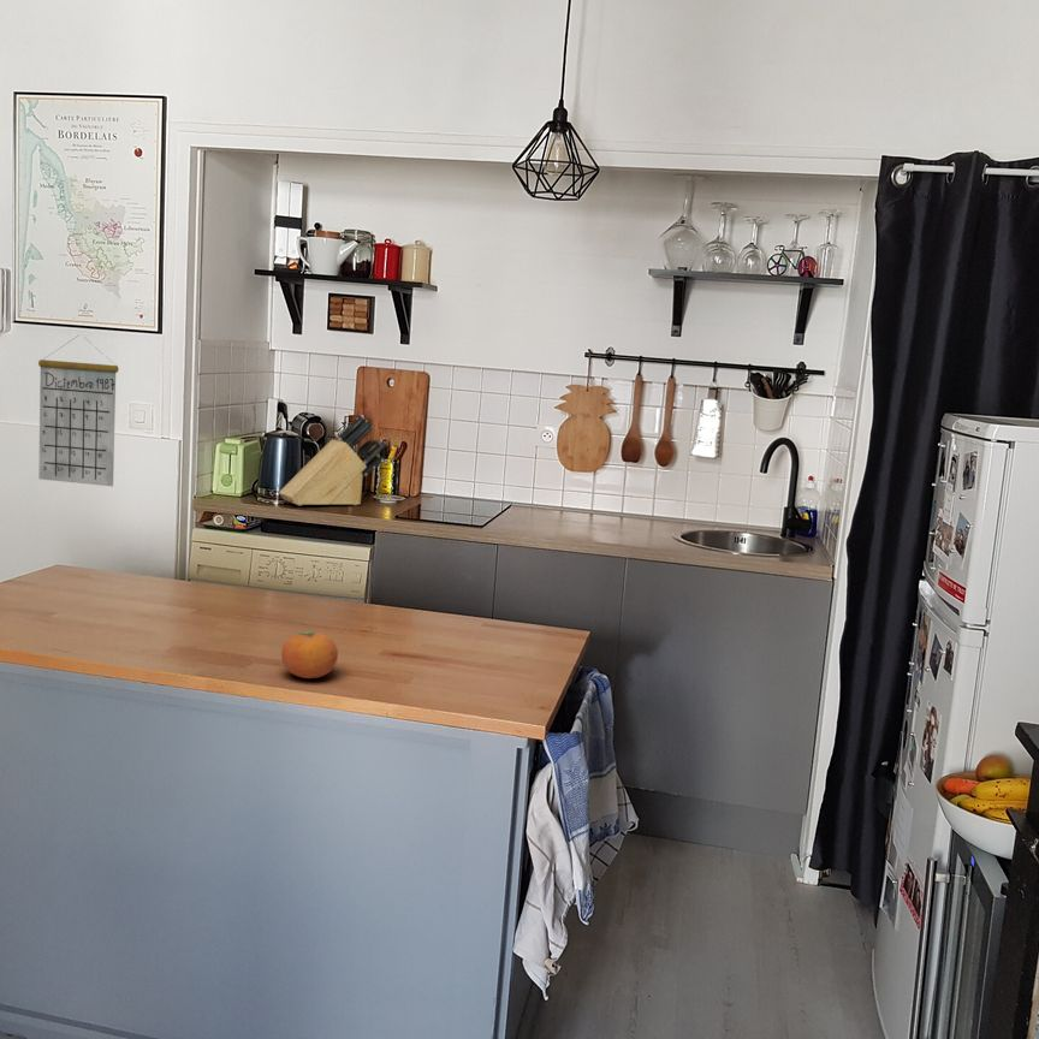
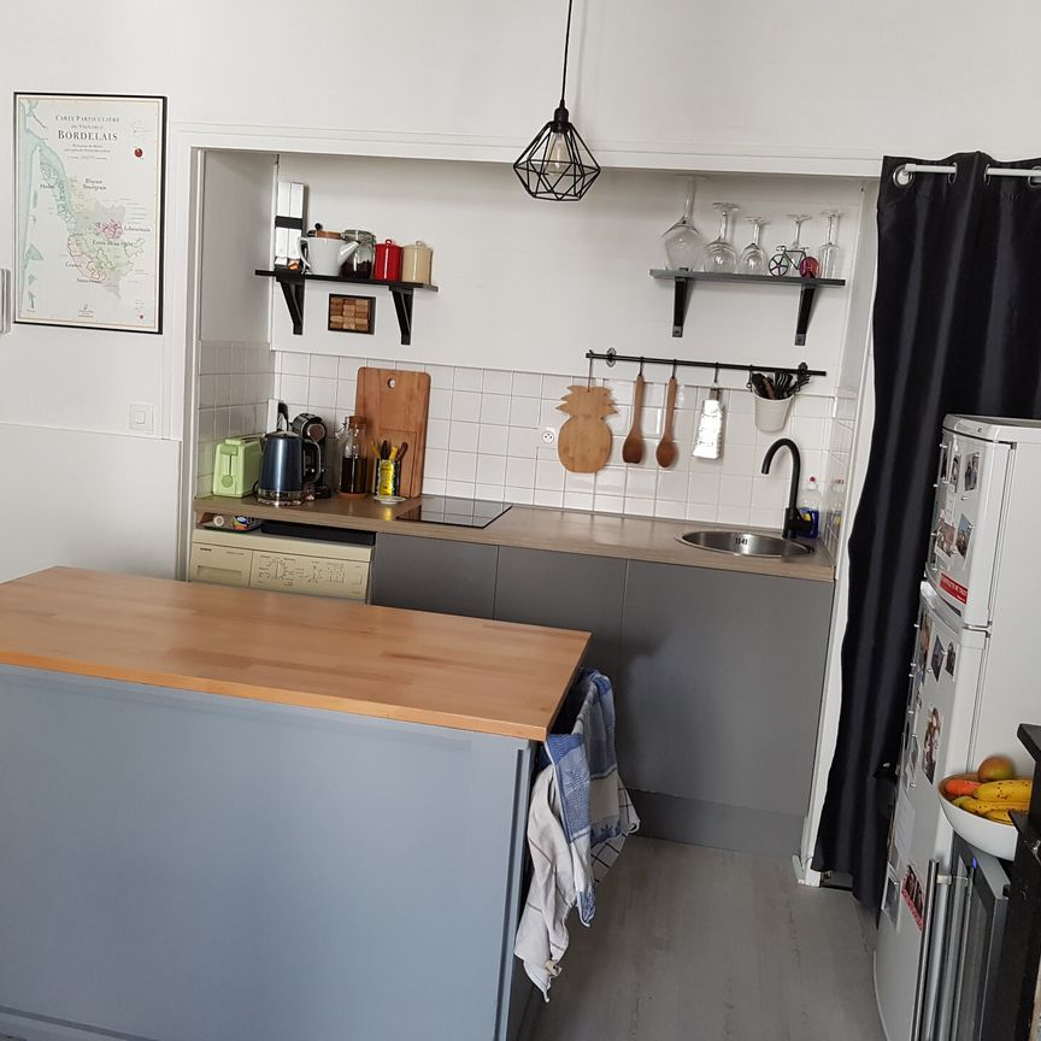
- calendar (77, 409)
- fruit (309, 654)
- knife block (334, 458)
